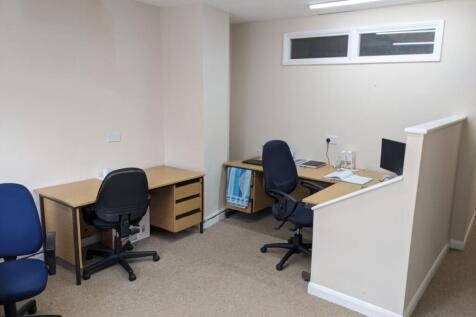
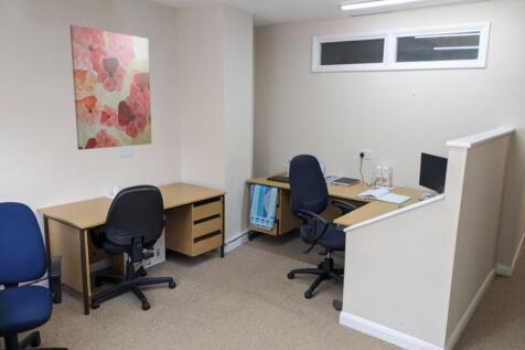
+ wall art (115, 91)
